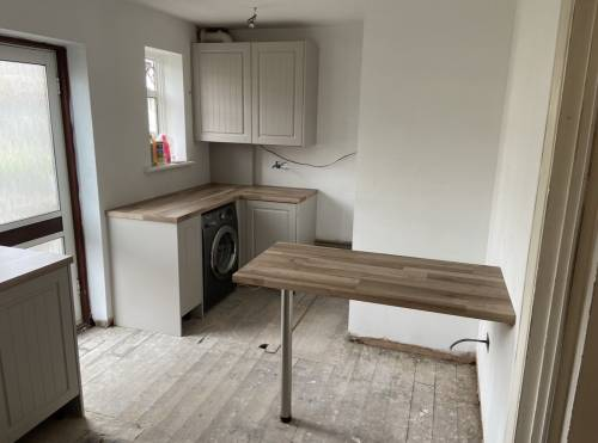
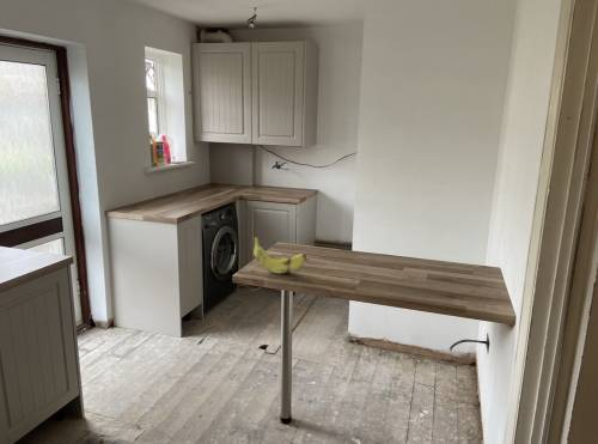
+ banana (279, 257)
